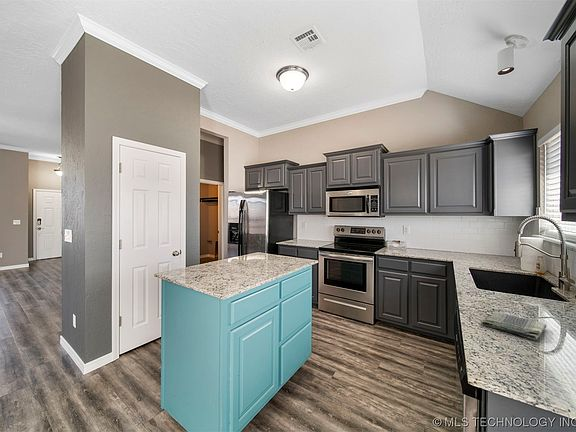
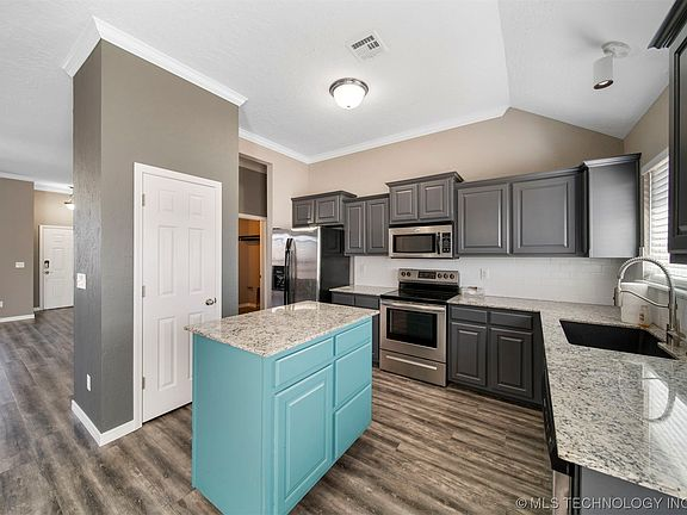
- dish towel (513, 323)
